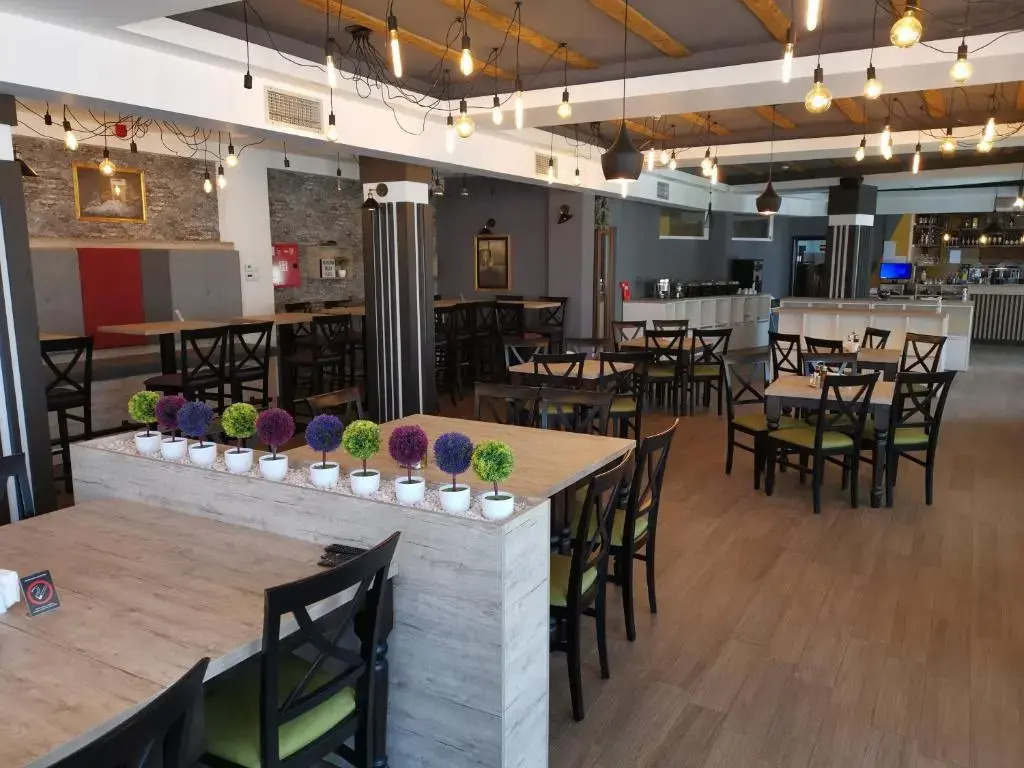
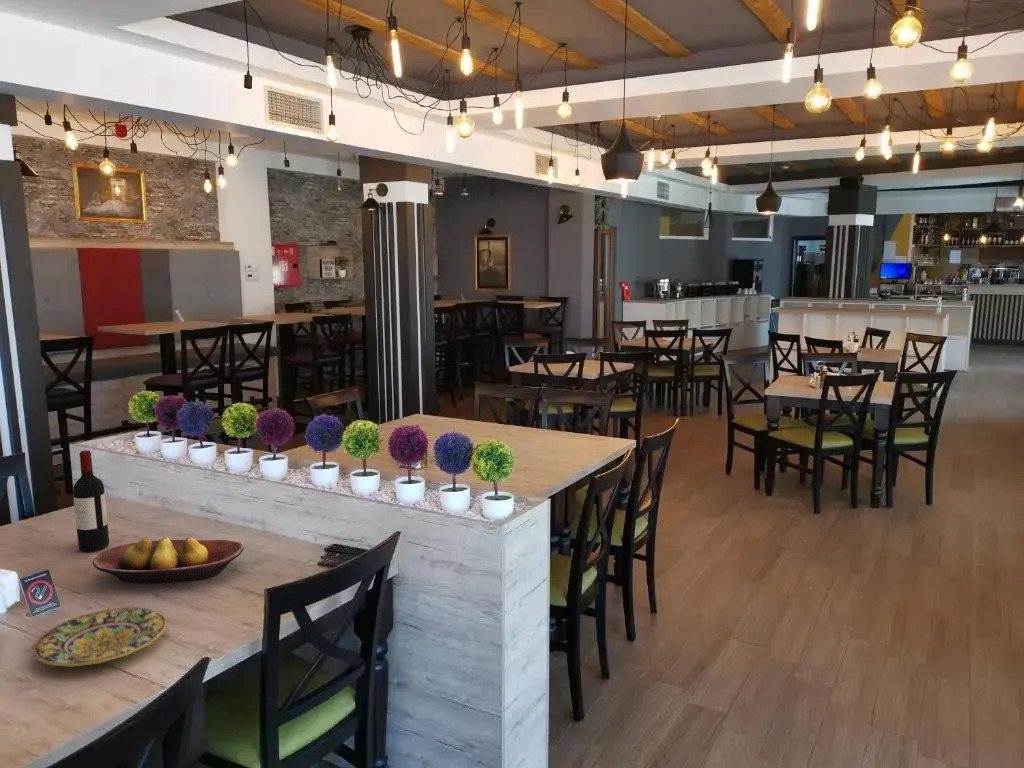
+ fruit bowl (169, 555)
+ wine bottle (89, 499)
+ plate (102, 639)
